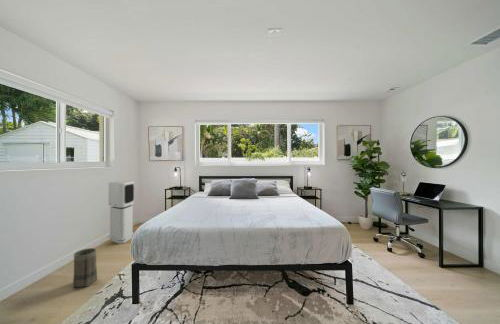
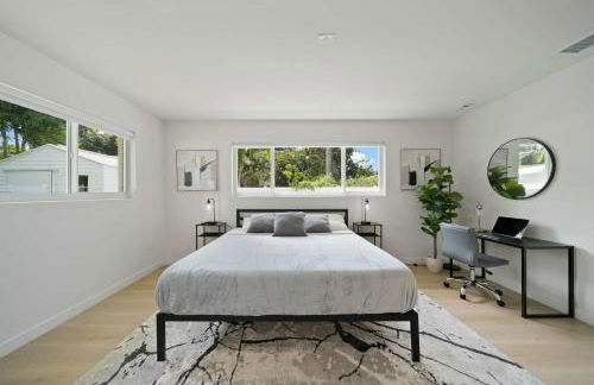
- air purifier (119, 211)
- basket (85, 267)
